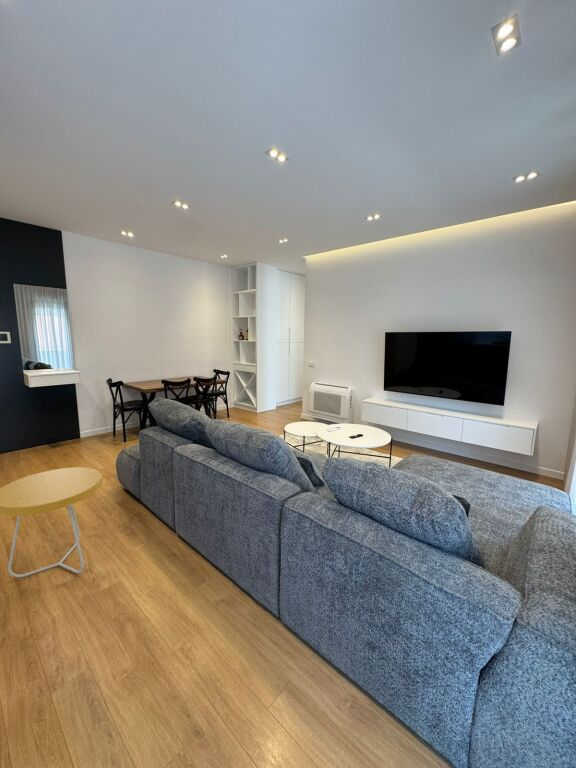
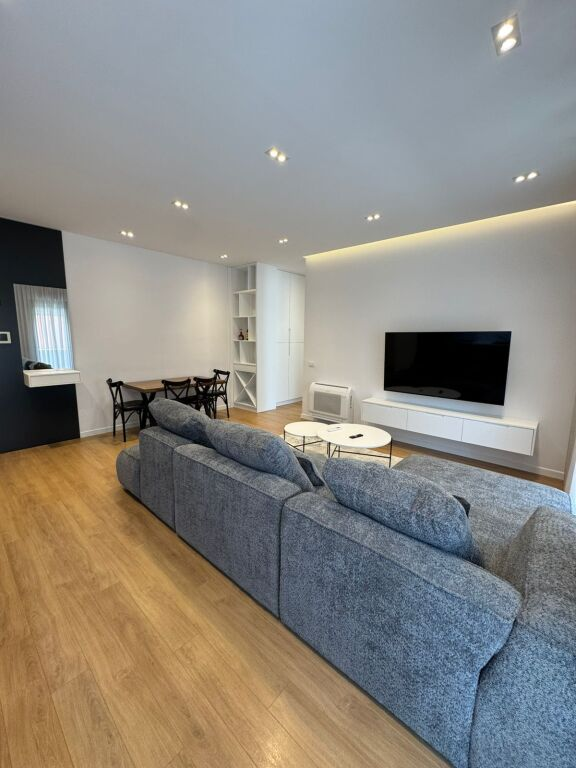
- side table (51, 510)
